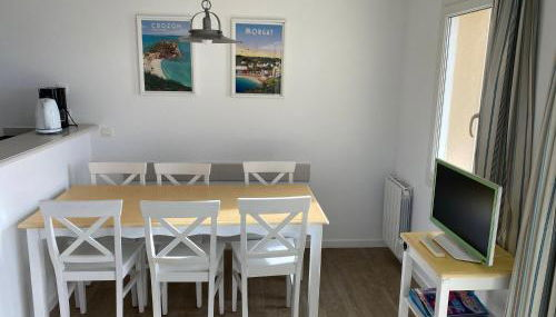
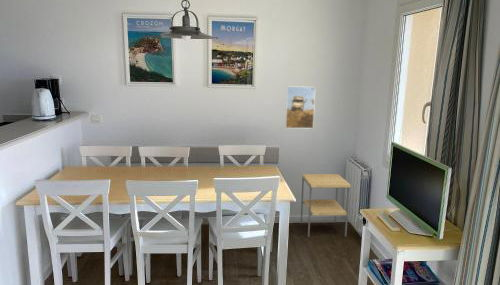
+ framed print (300, 107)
+ side table (324, 205)
